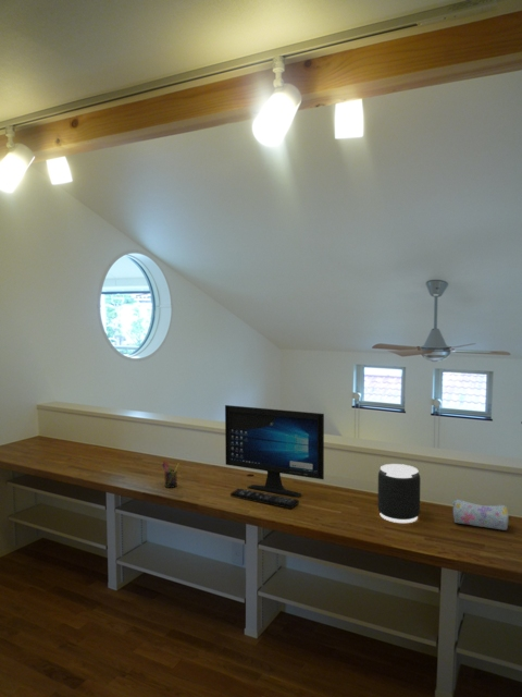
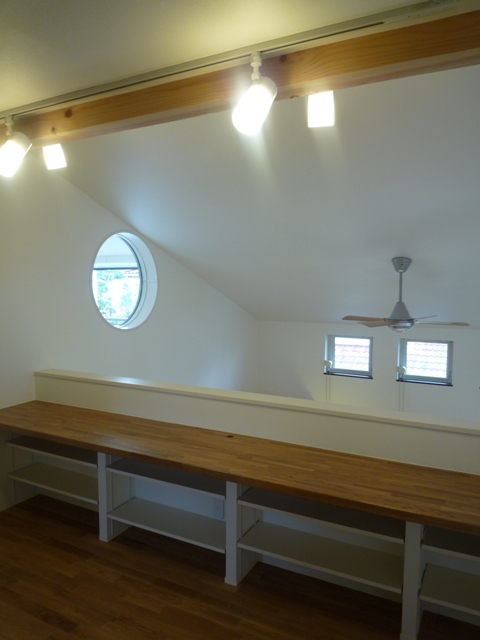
- remote control (263, 497)
- speaker (398, 492)
- computer monitor (276, 448)
- pencil case (480, 514)
- pen holder (170, 474)
